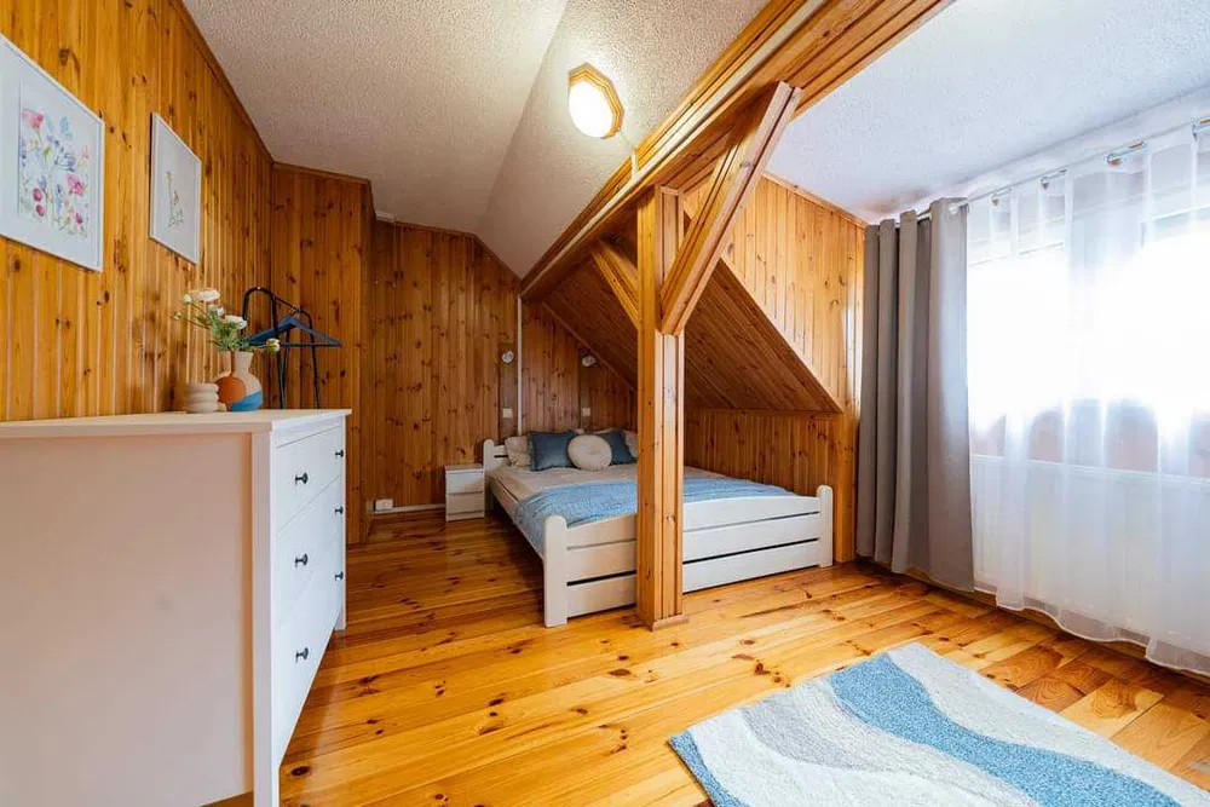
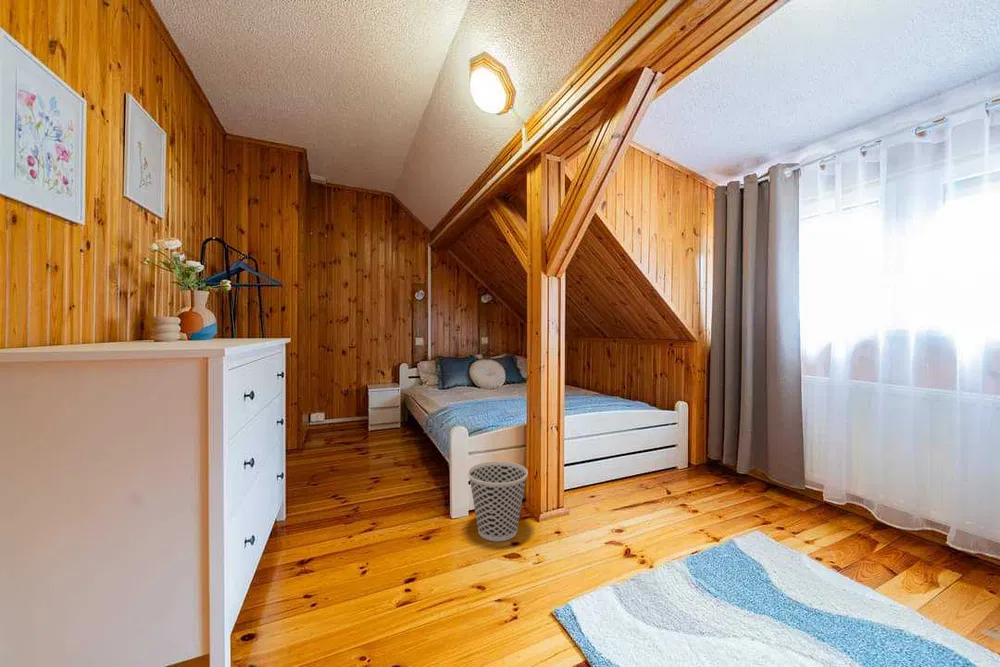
+ wastebasket (497, 500)
